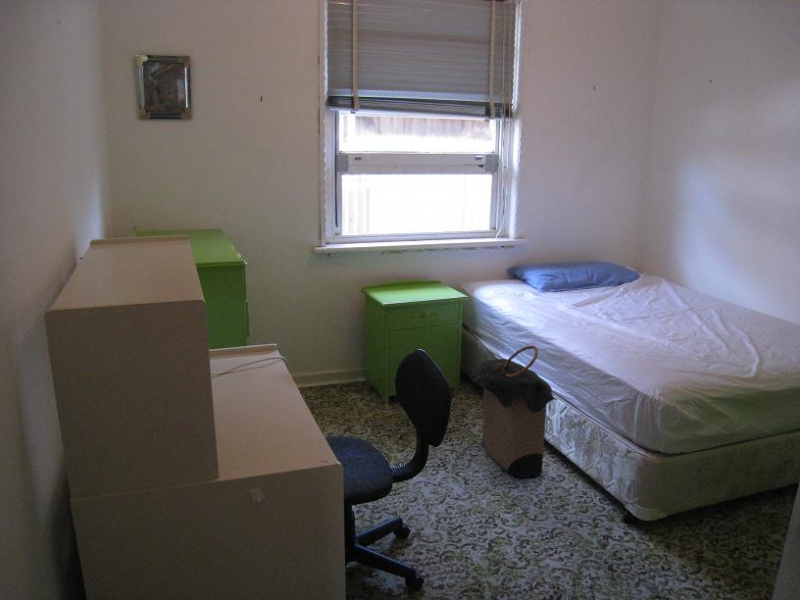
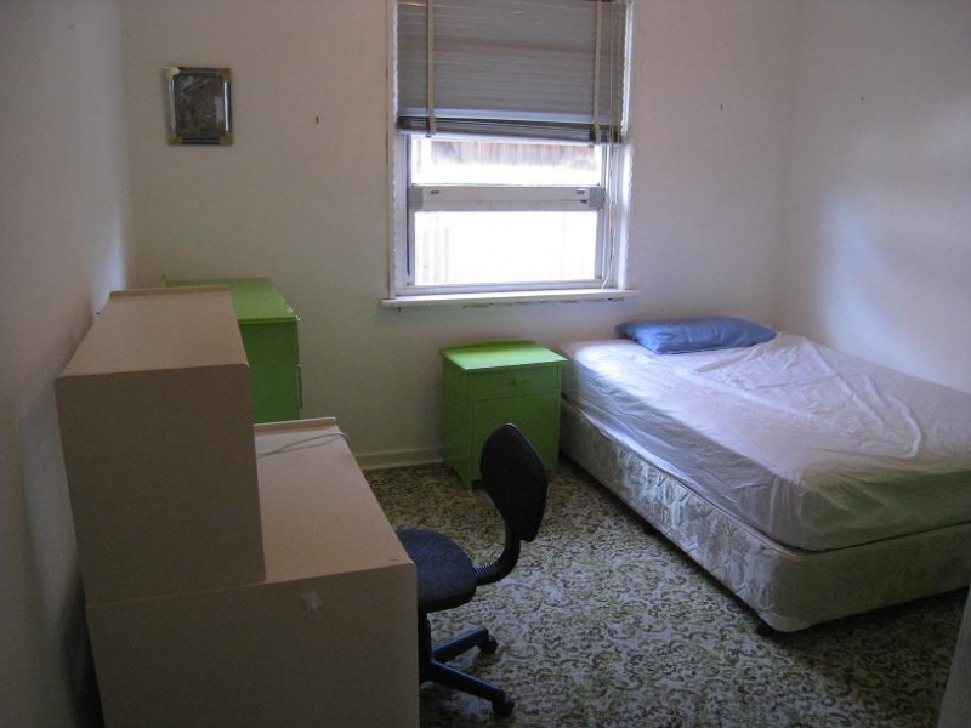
- laundry hamper (510, 401)
